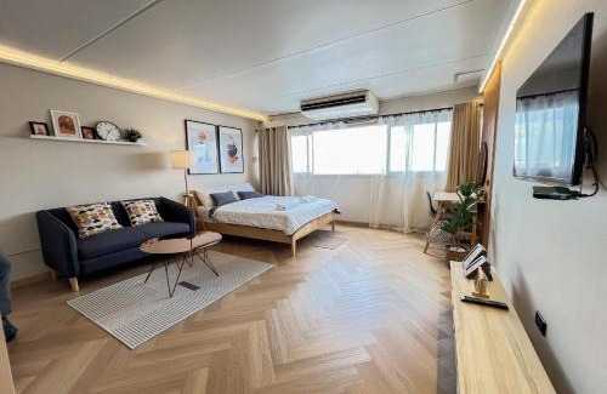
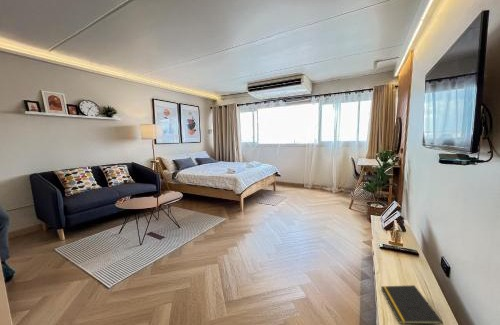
+ notepad (407, 302)
